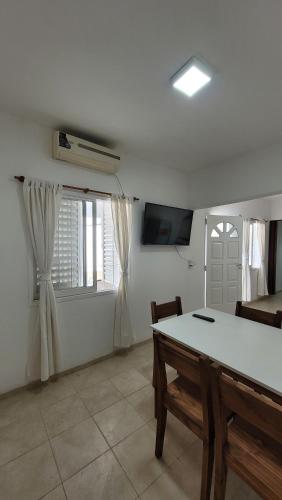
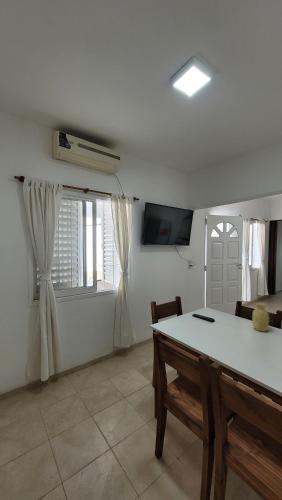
+ vase (260, 316)
